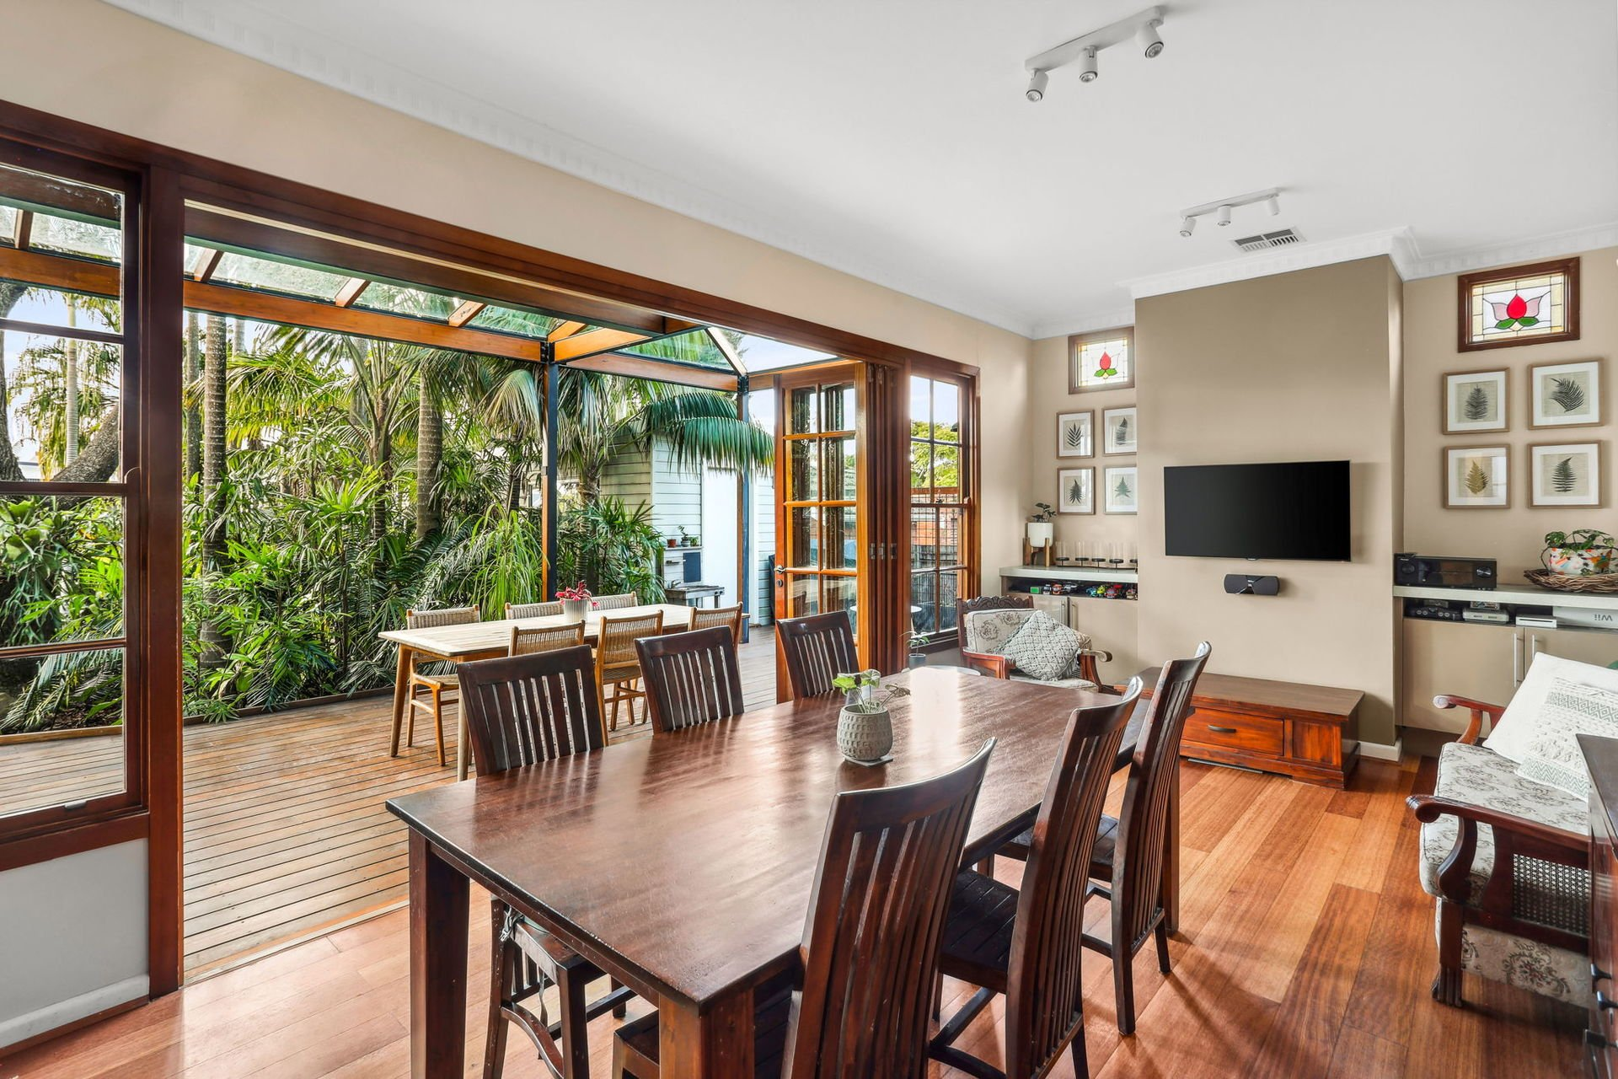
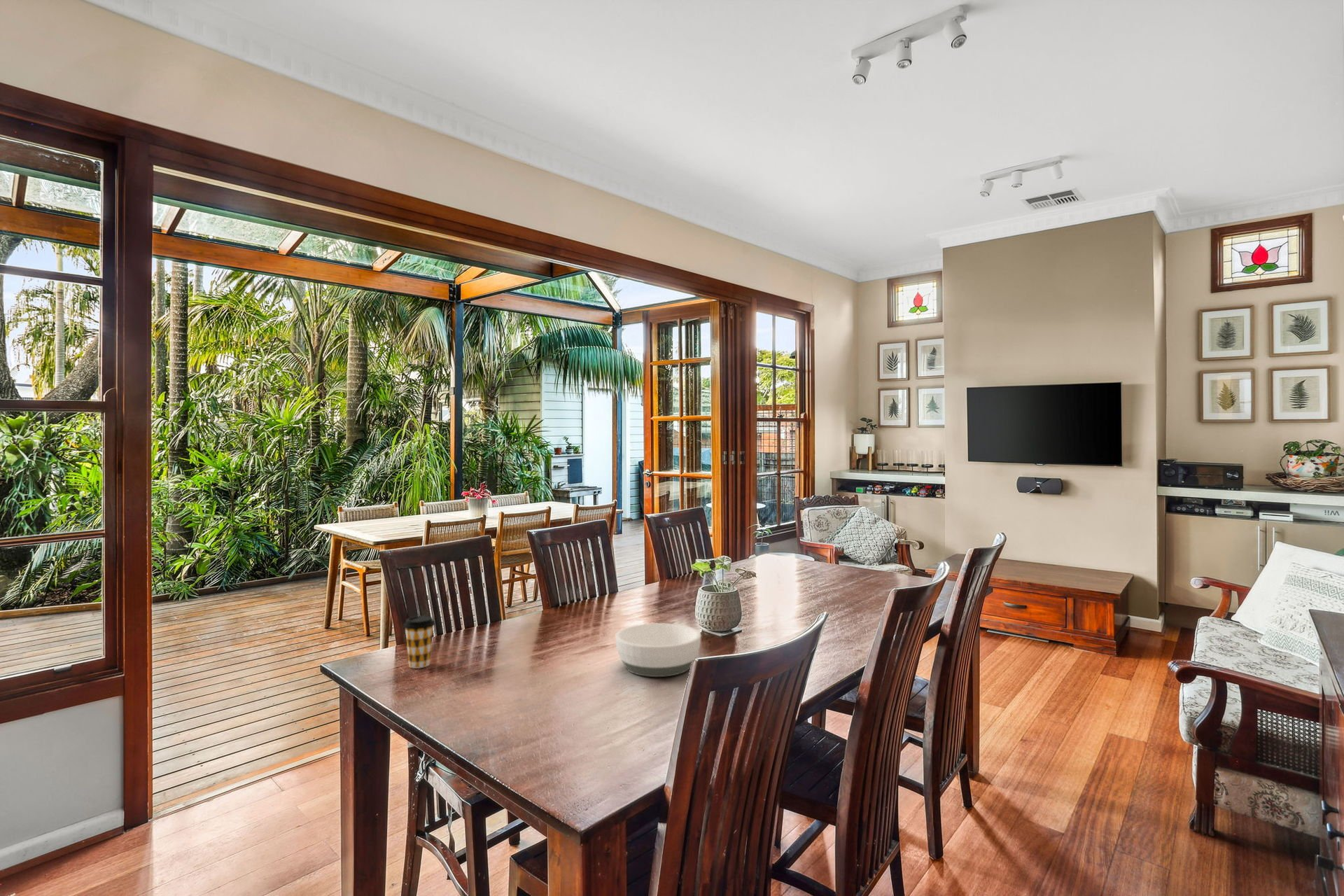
+ bowl (658, 650)
+ coffee cup (419, 642)
